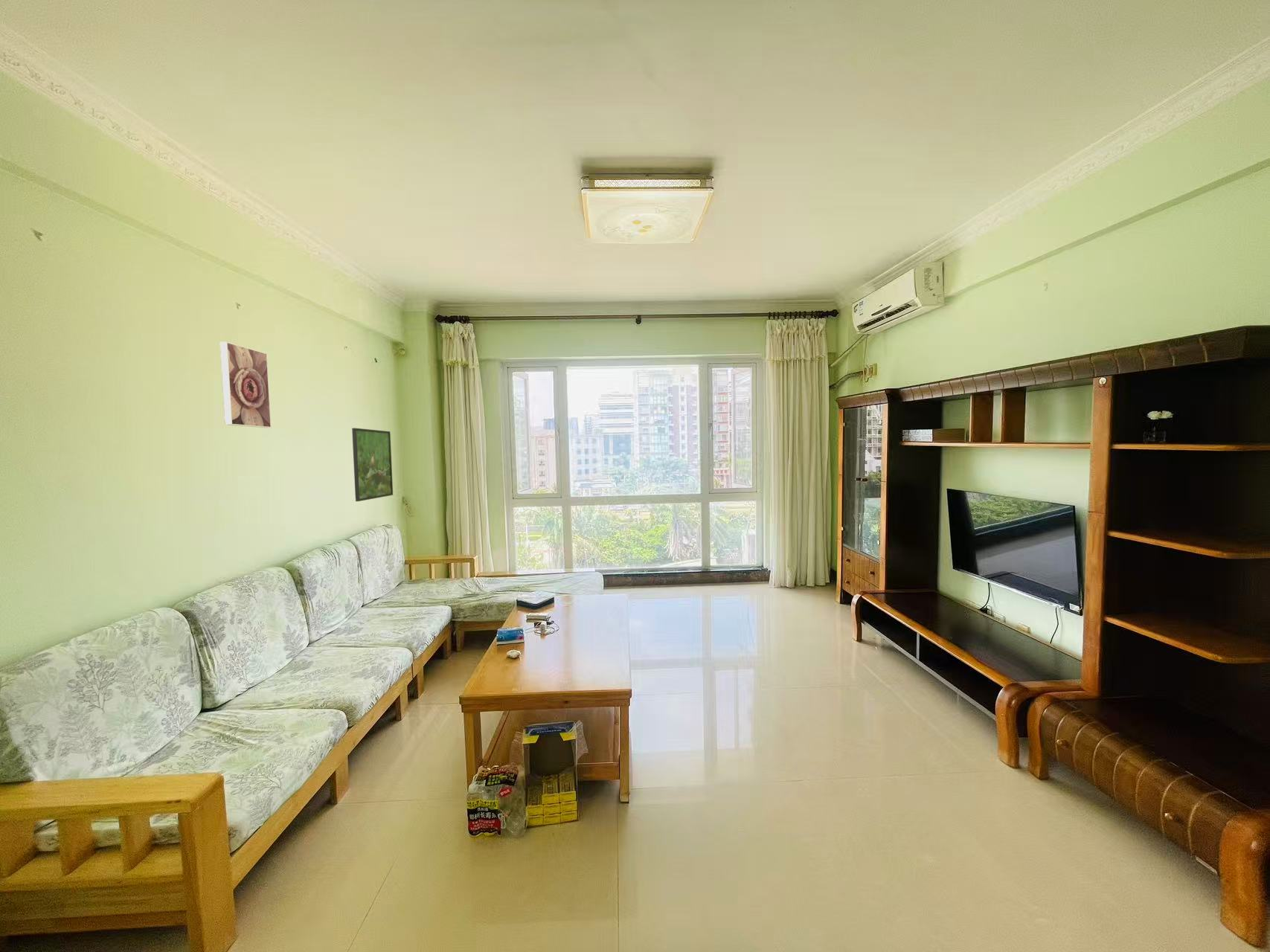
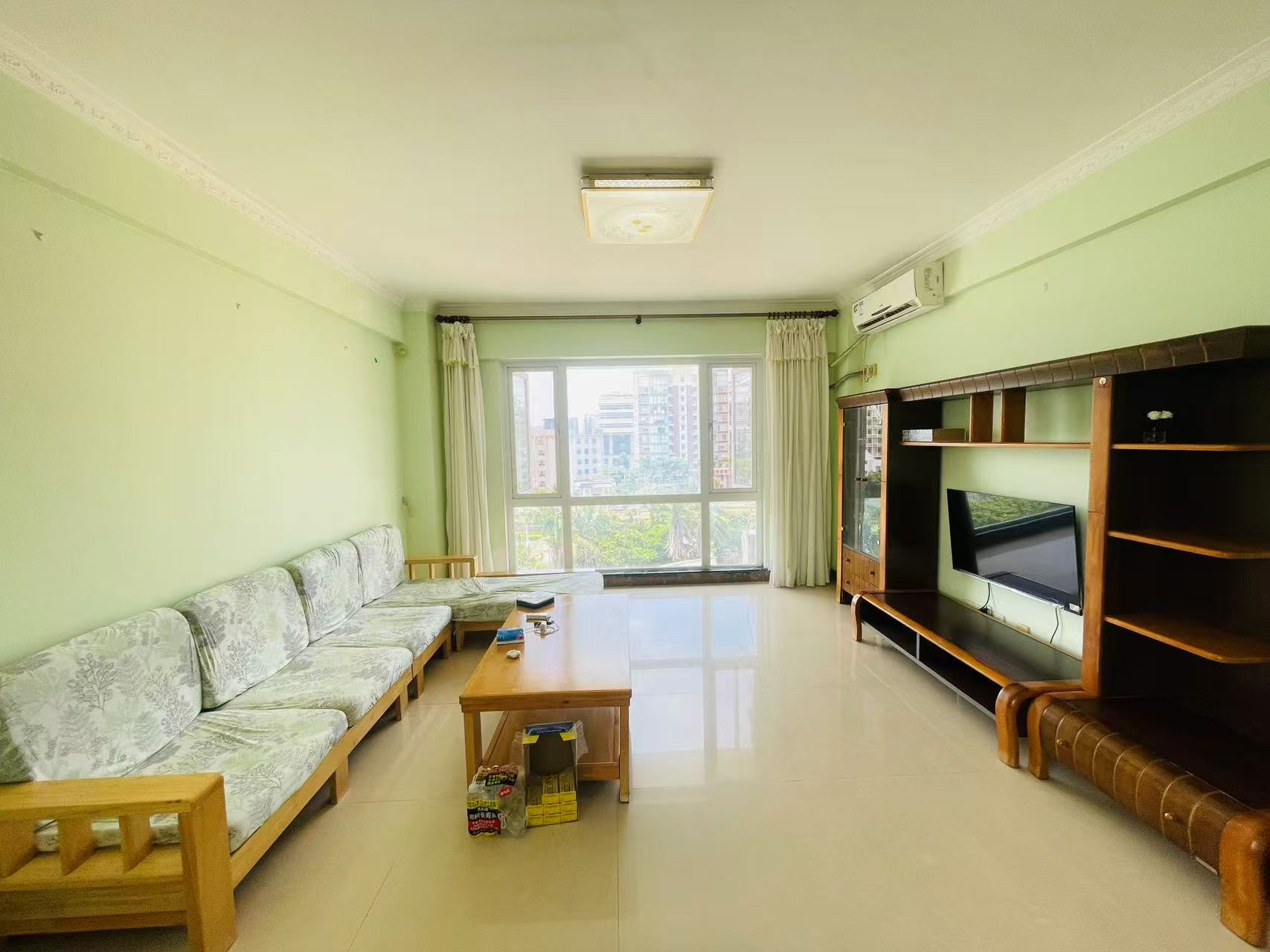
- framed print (373, 463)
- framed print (247, 387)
